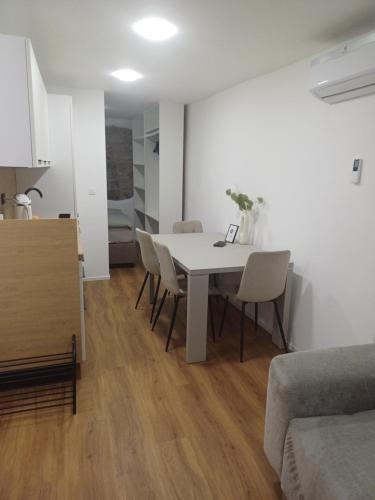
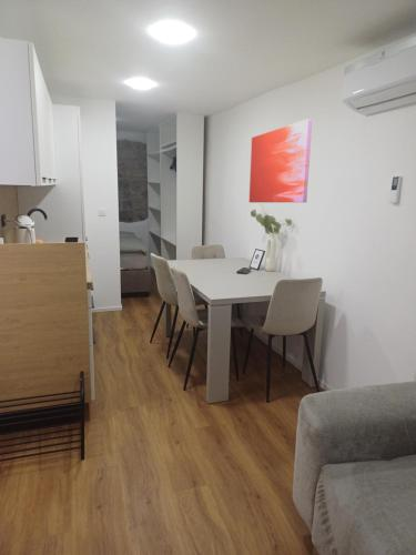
+ wall art (276, 167)
